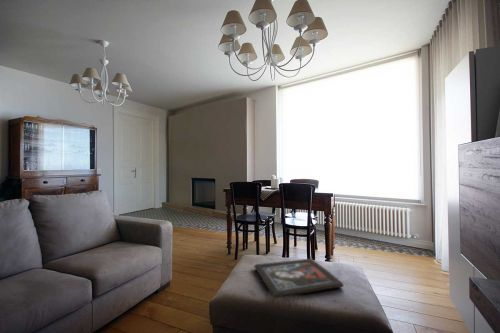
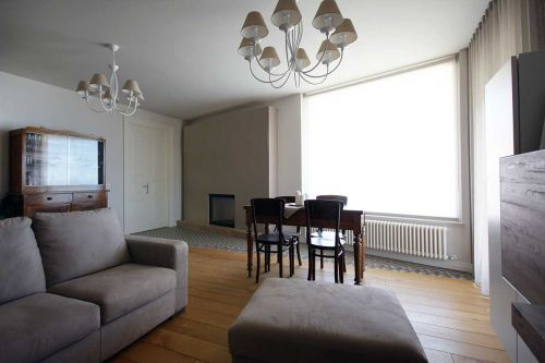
- religious icon (294, 275)
